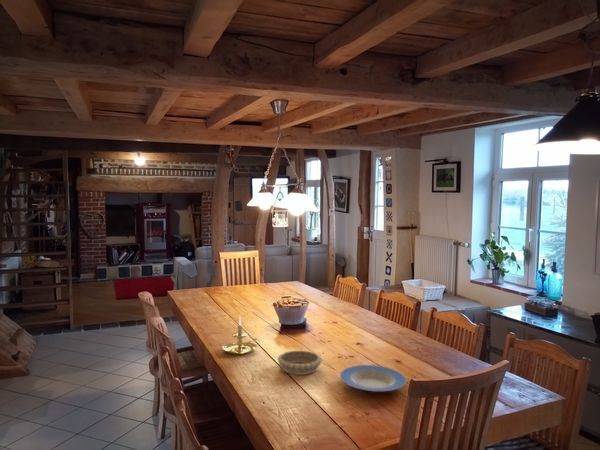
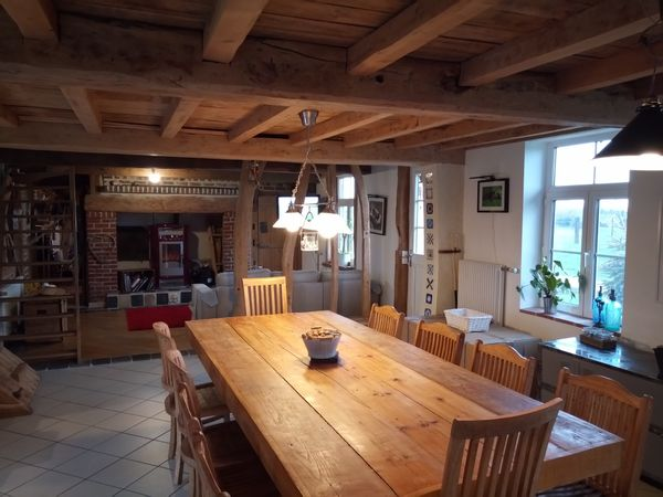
- decorative bowl (299, 361)
- plate (372, 380)
- candle holder (242, 333)
